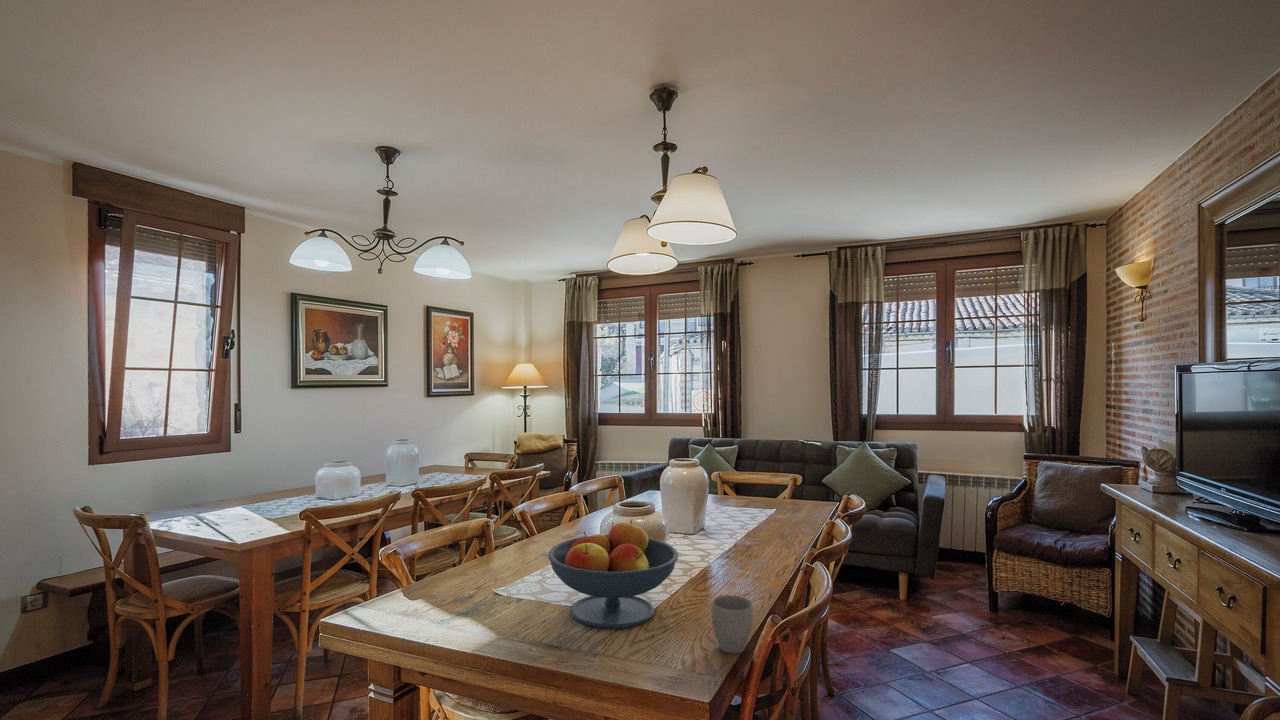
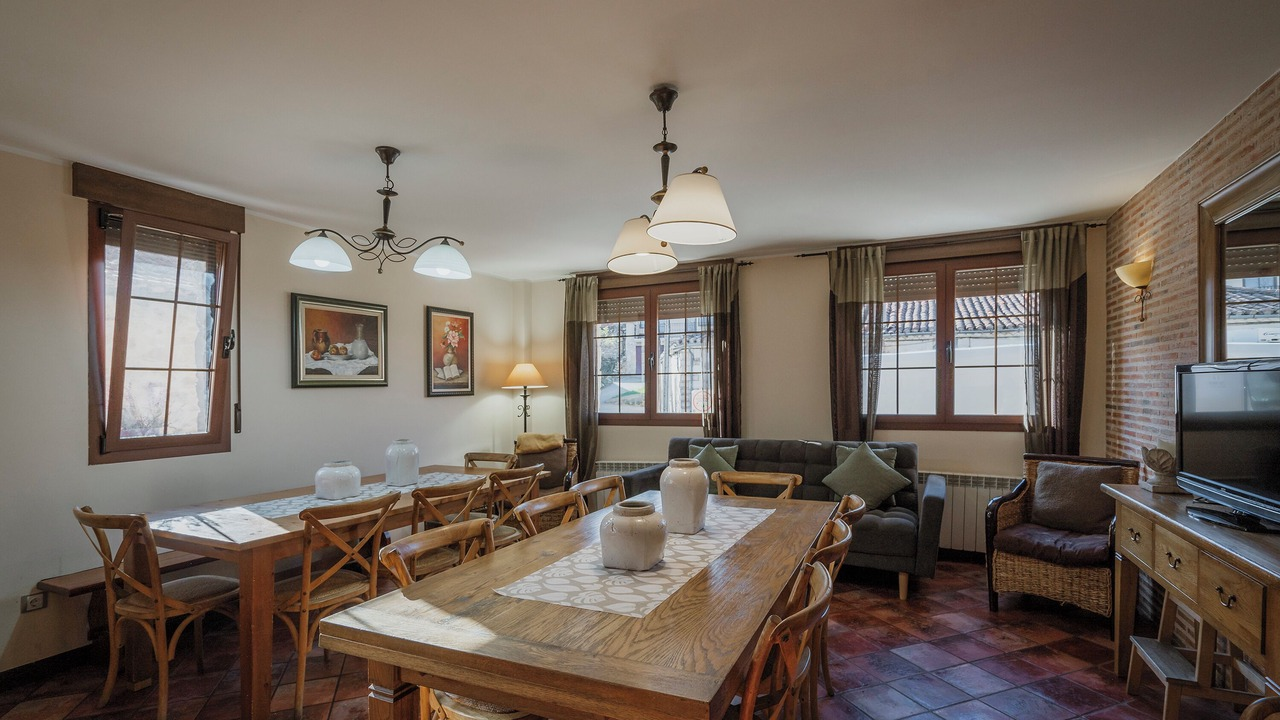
- mug (732, 622)
- fruit bowl (613, 571)
